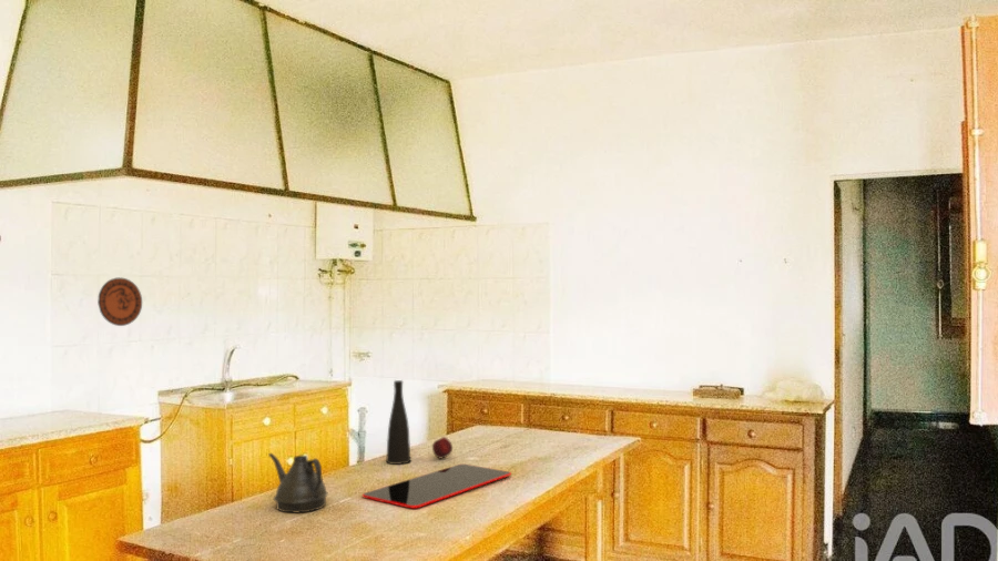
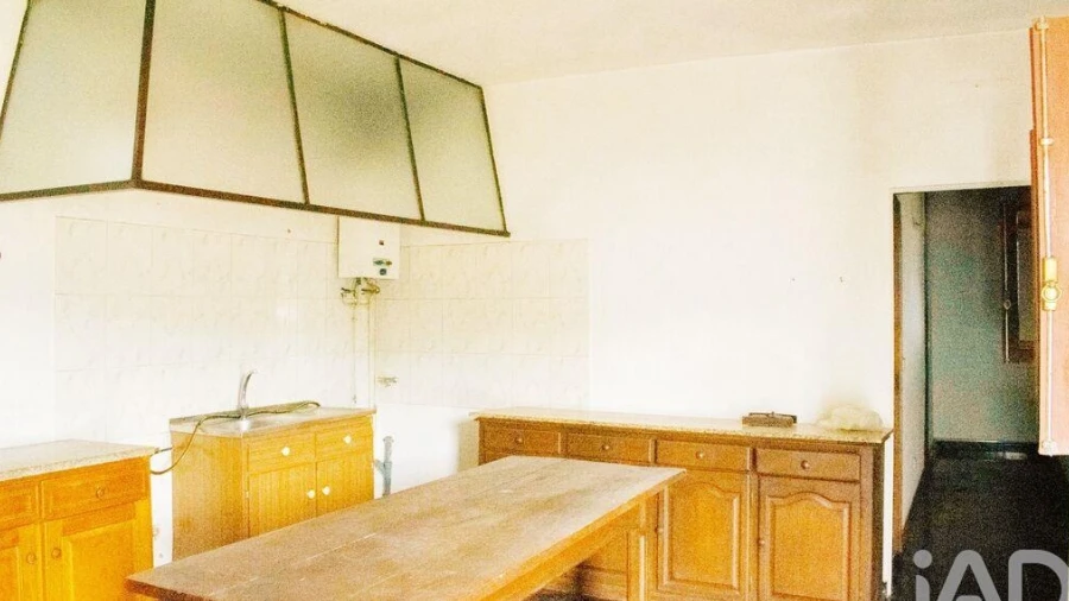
- apple (442, 447)
- teapot (295, 479)
- decorative plate (120, 302)
- cutting board (440, 484)
- vase (398, 420)
